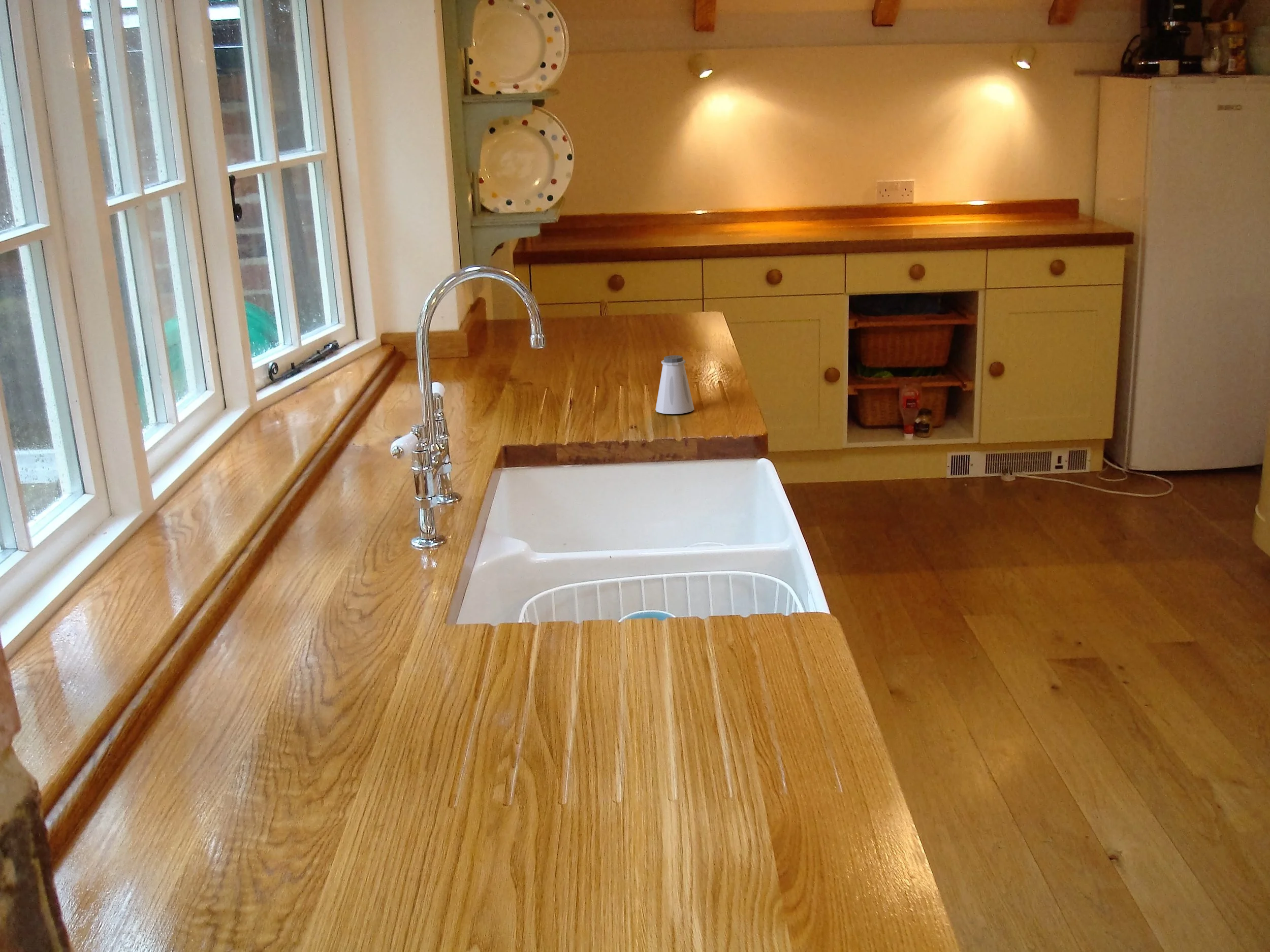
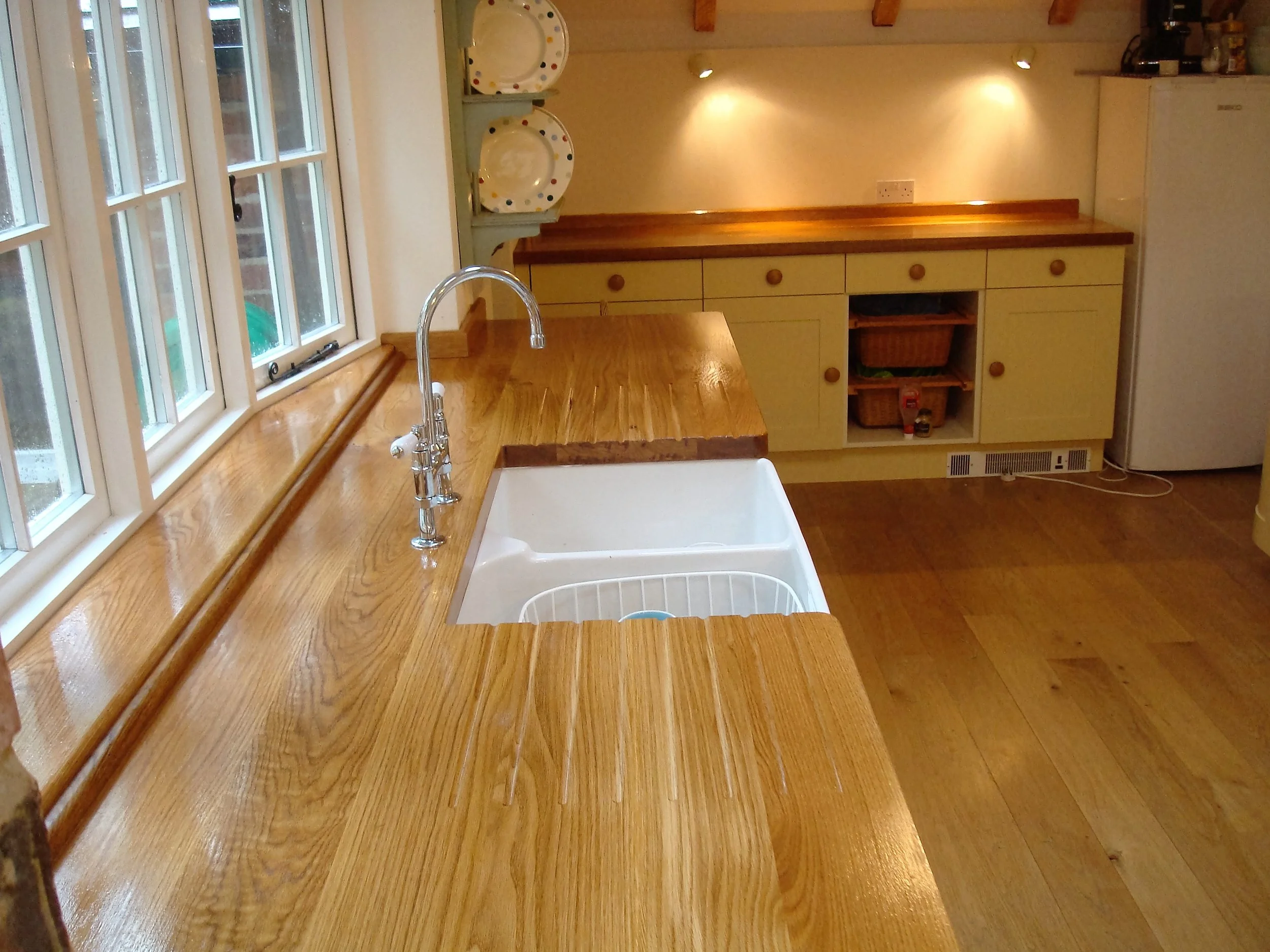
- saltshaker (674, 383)
